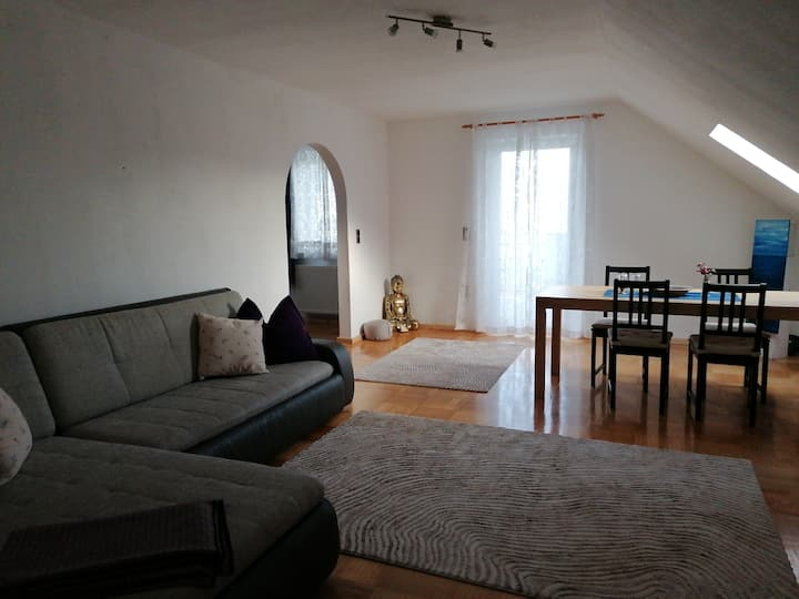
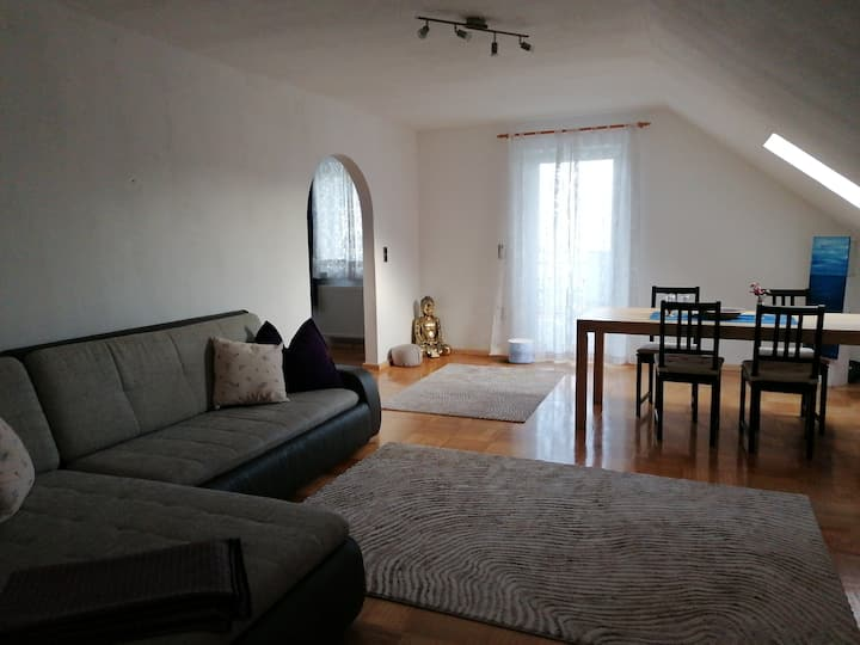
+ planter (521, 350)
